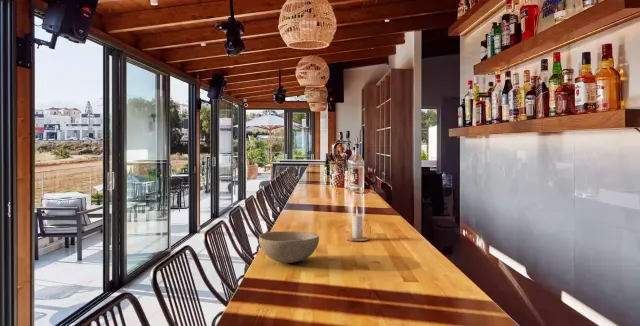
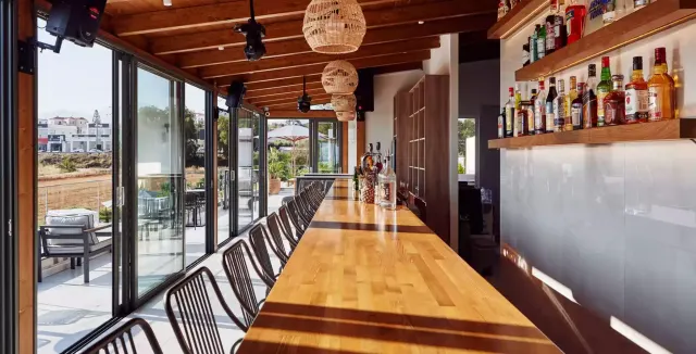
- bowl (289, 248)
- candle (357, 222)
